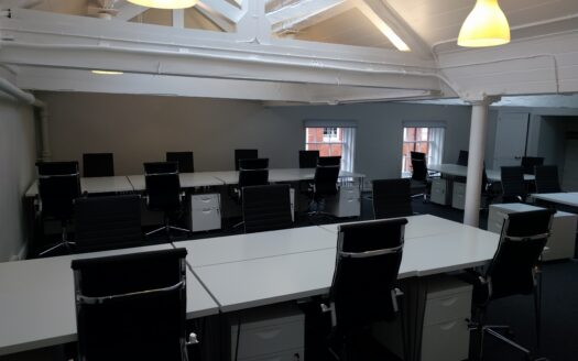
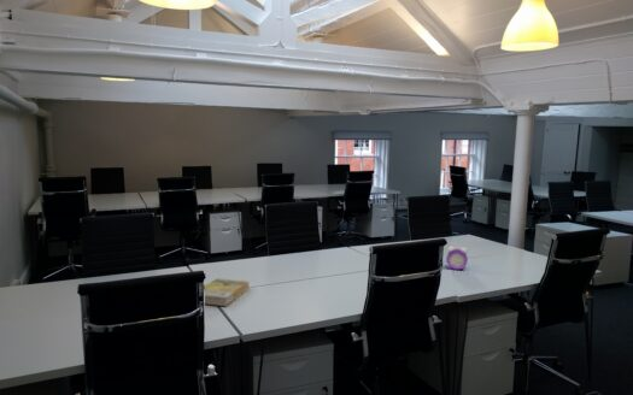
+ book (221, 290)
+ alarm clock (457, 258)
